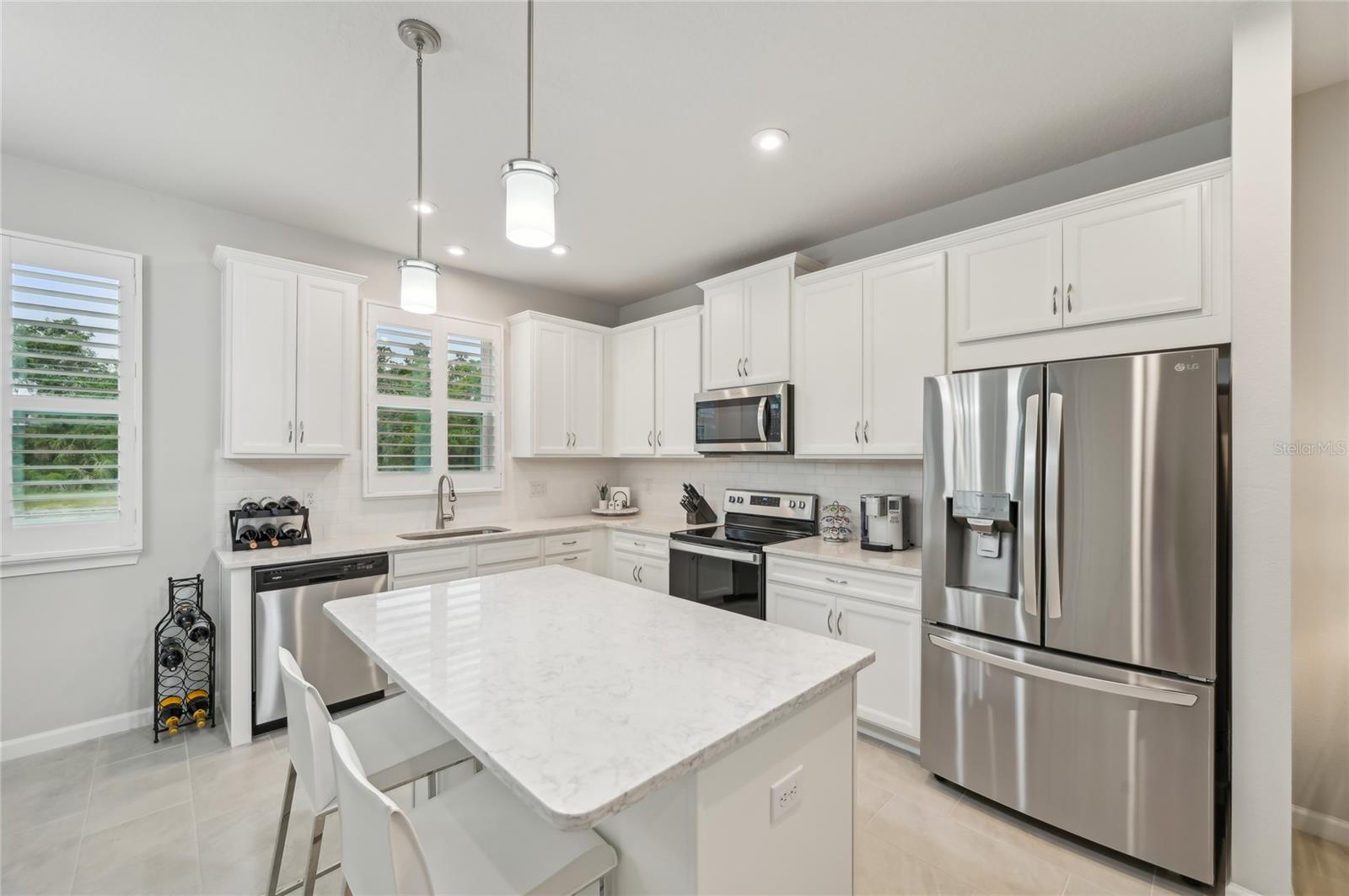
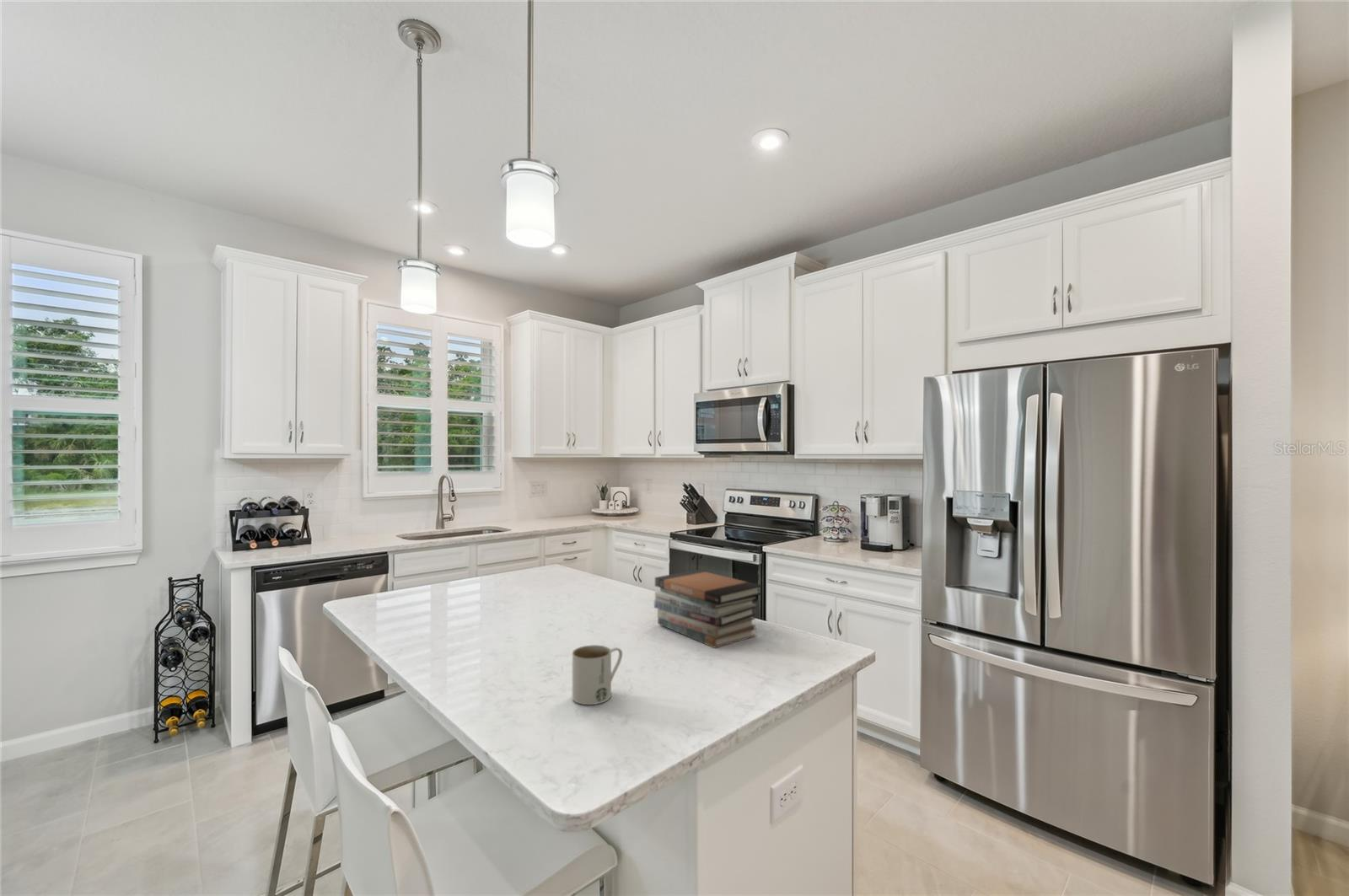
+ book stack (705, 605)
+ mug (599, 671)
